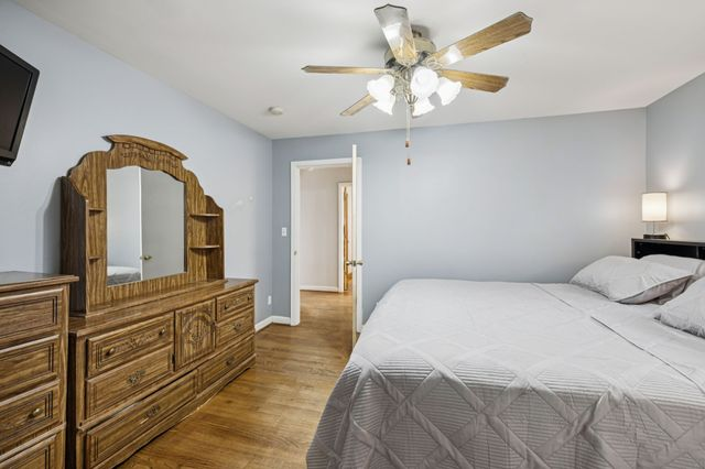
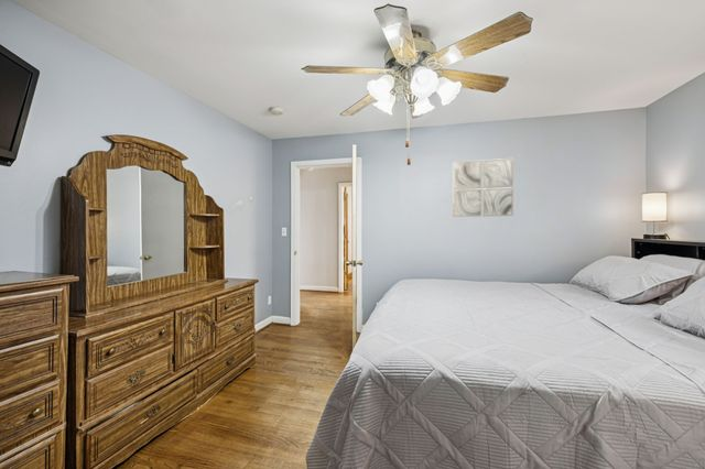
+ wall art (482, 187)
